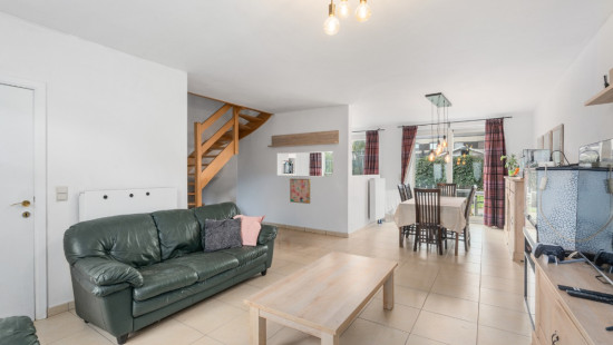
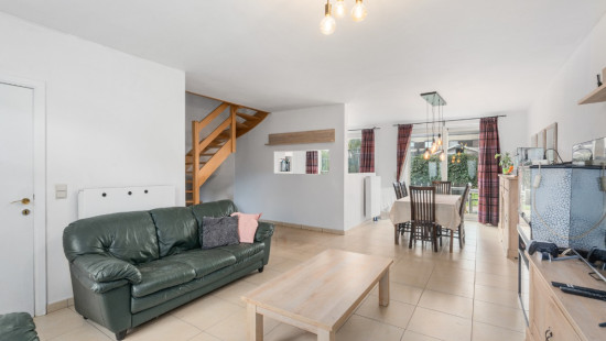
- wall art (300, 190)
